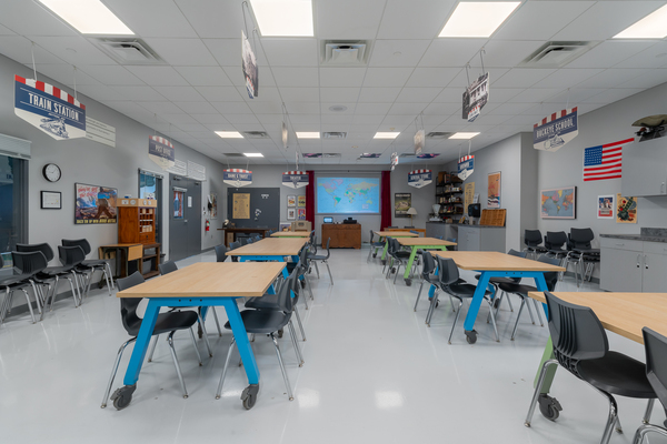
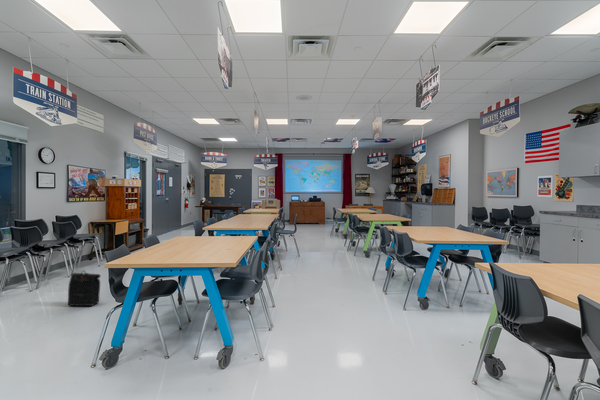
+ backpack (84, 287)
